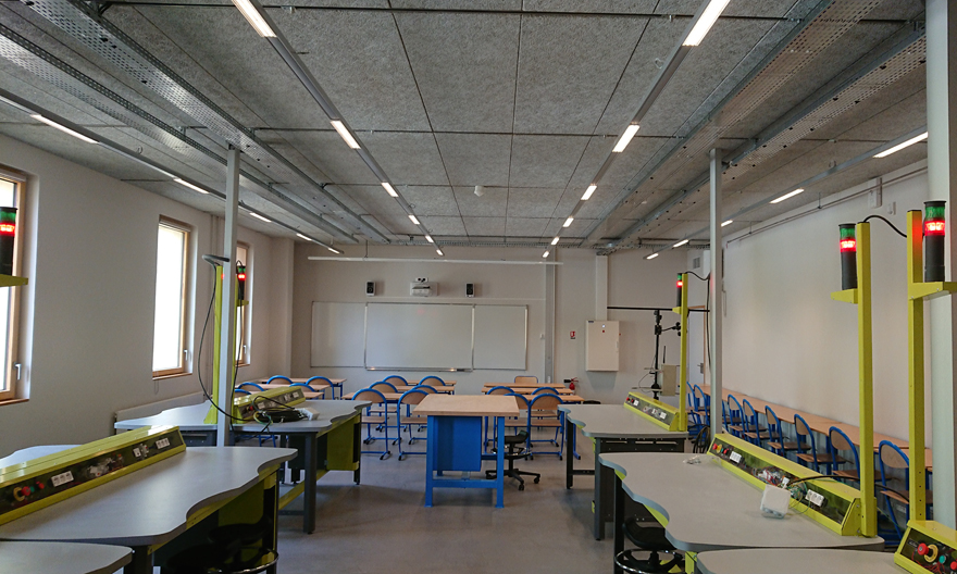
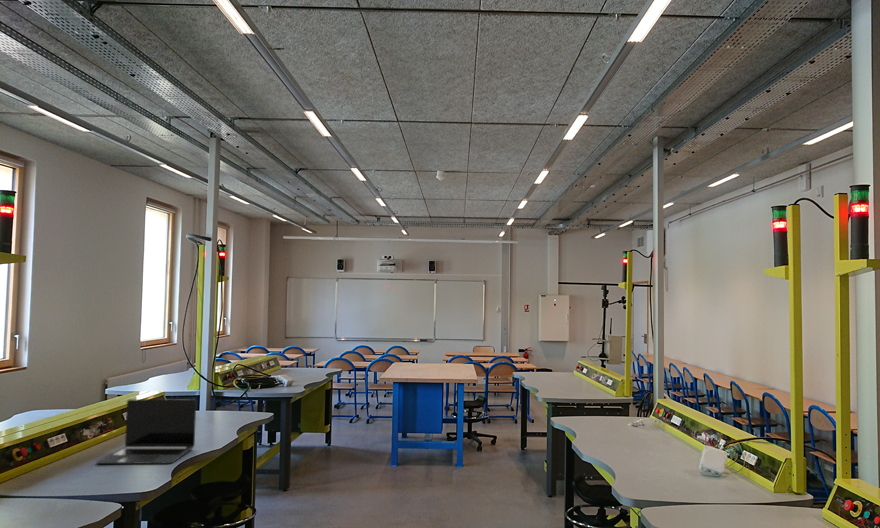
+ laptop (148, 430)
